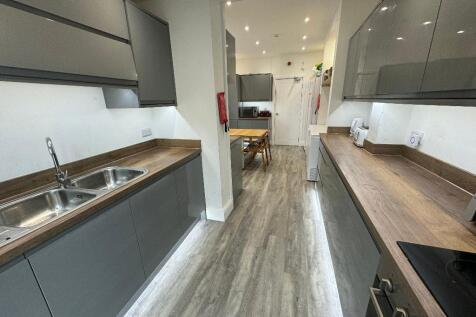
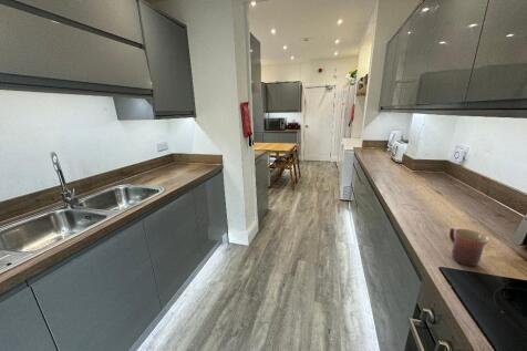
+ mug (463, 245)
